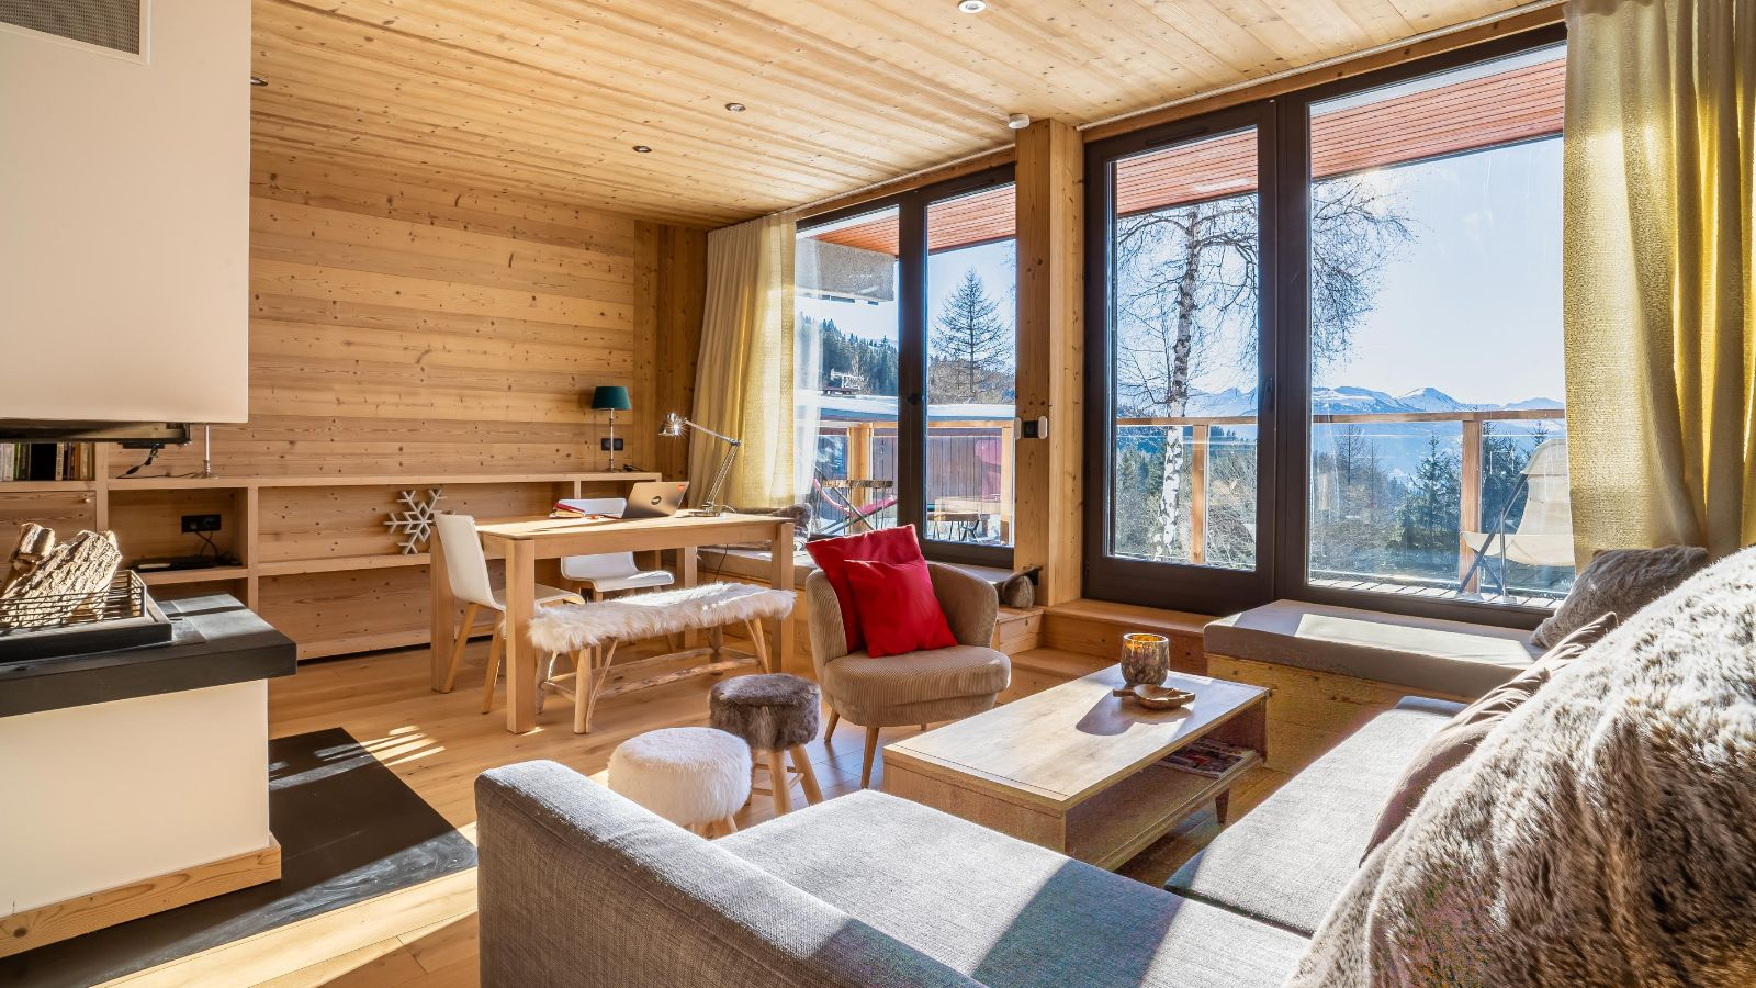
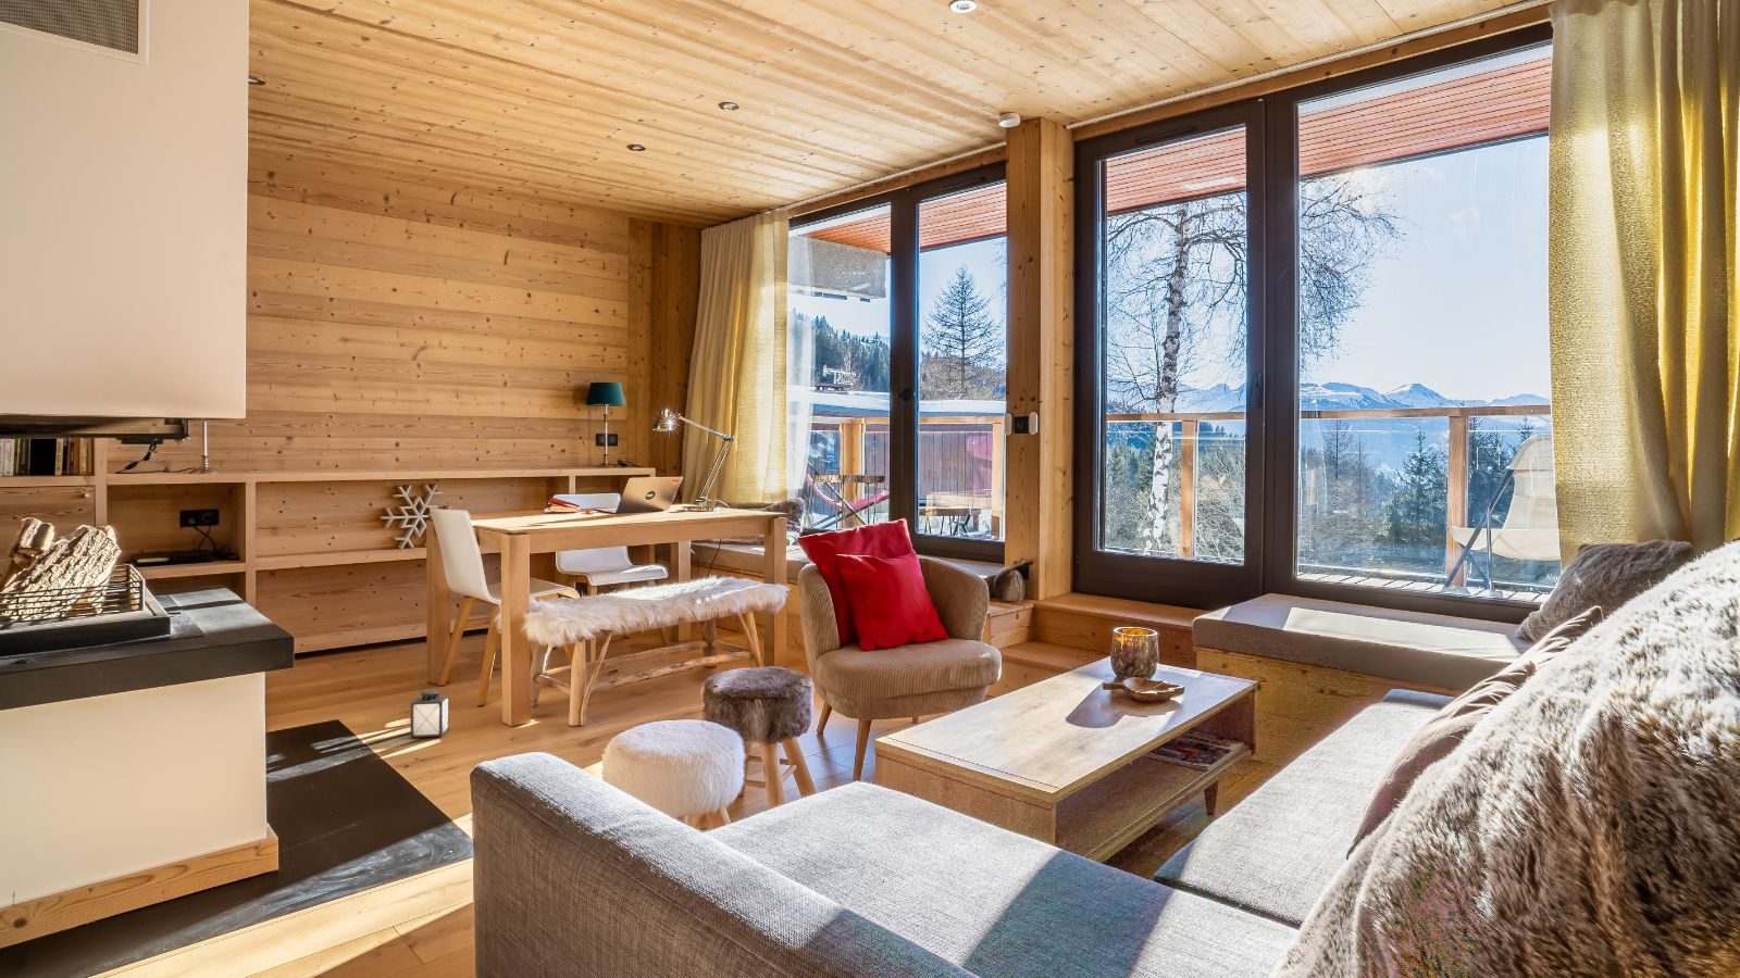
+ lantern (429, 696)
